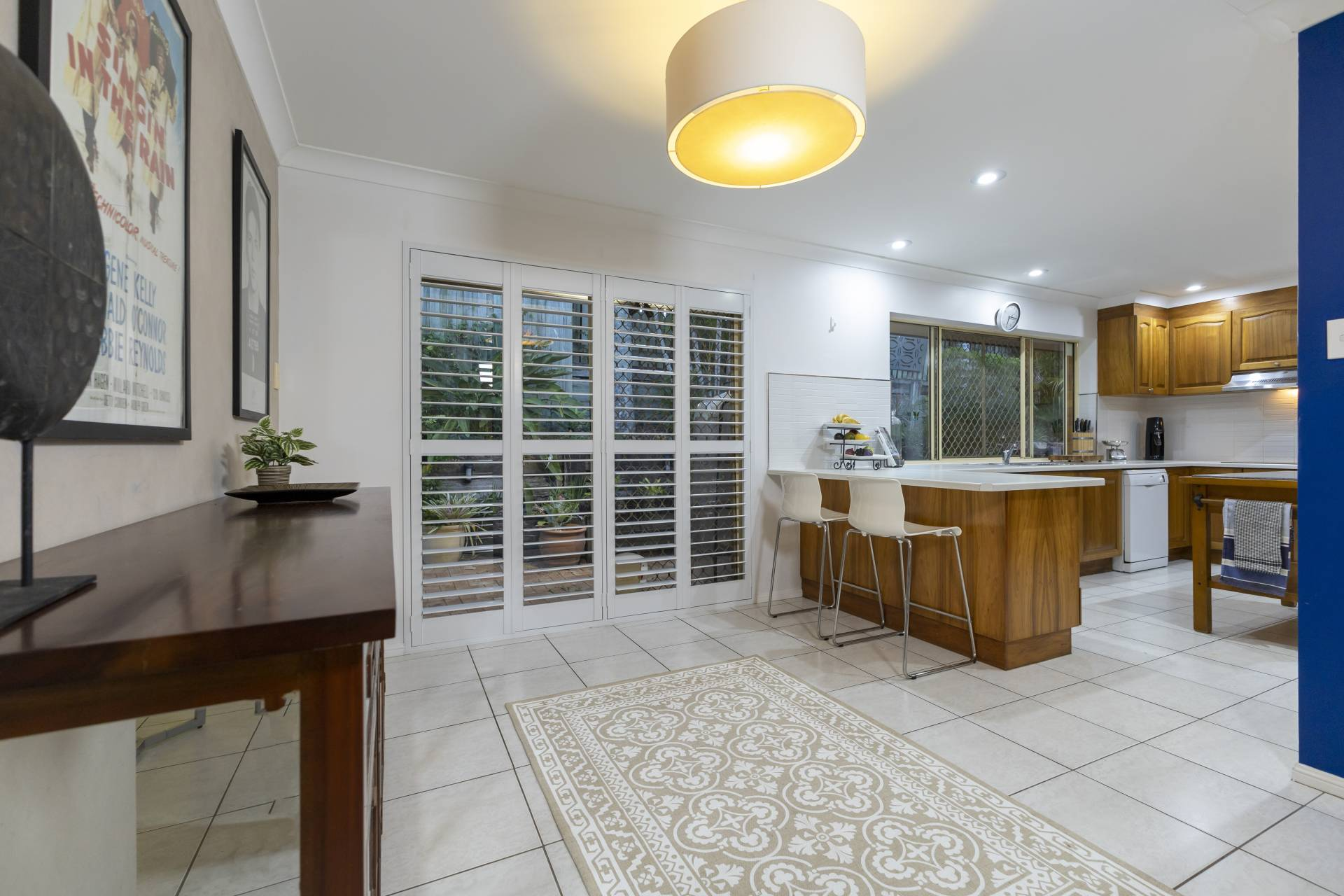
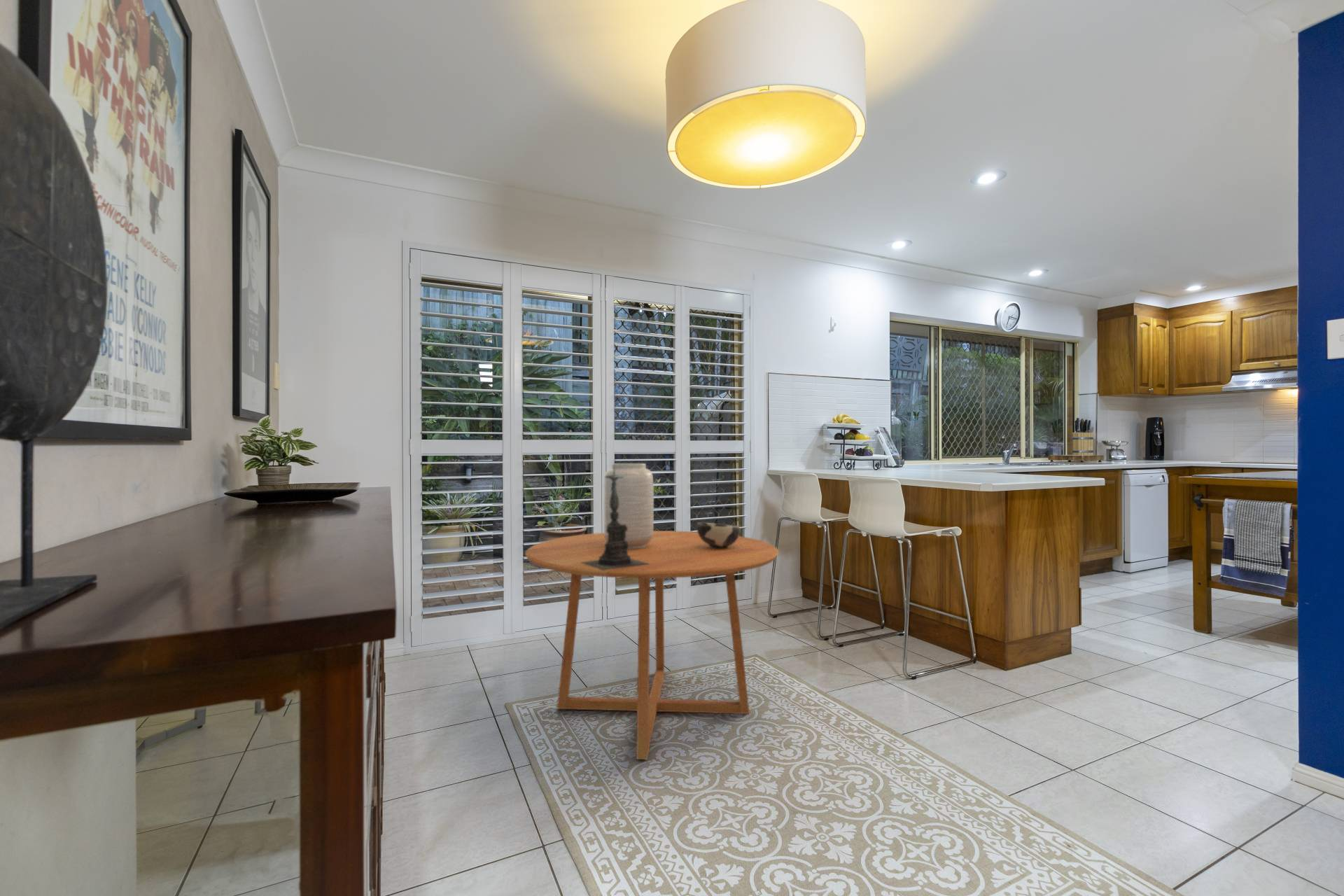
+ bowl (718, 534)
+ dining table (655, 628)
+ vase (629, 504)
+ candle holder (615, 511)
